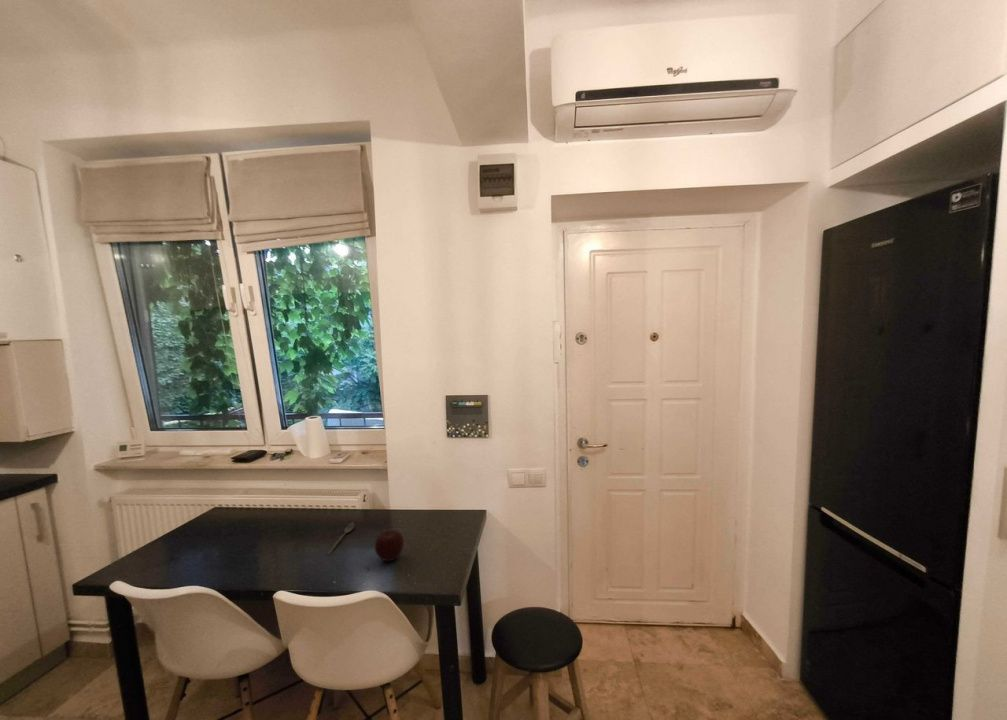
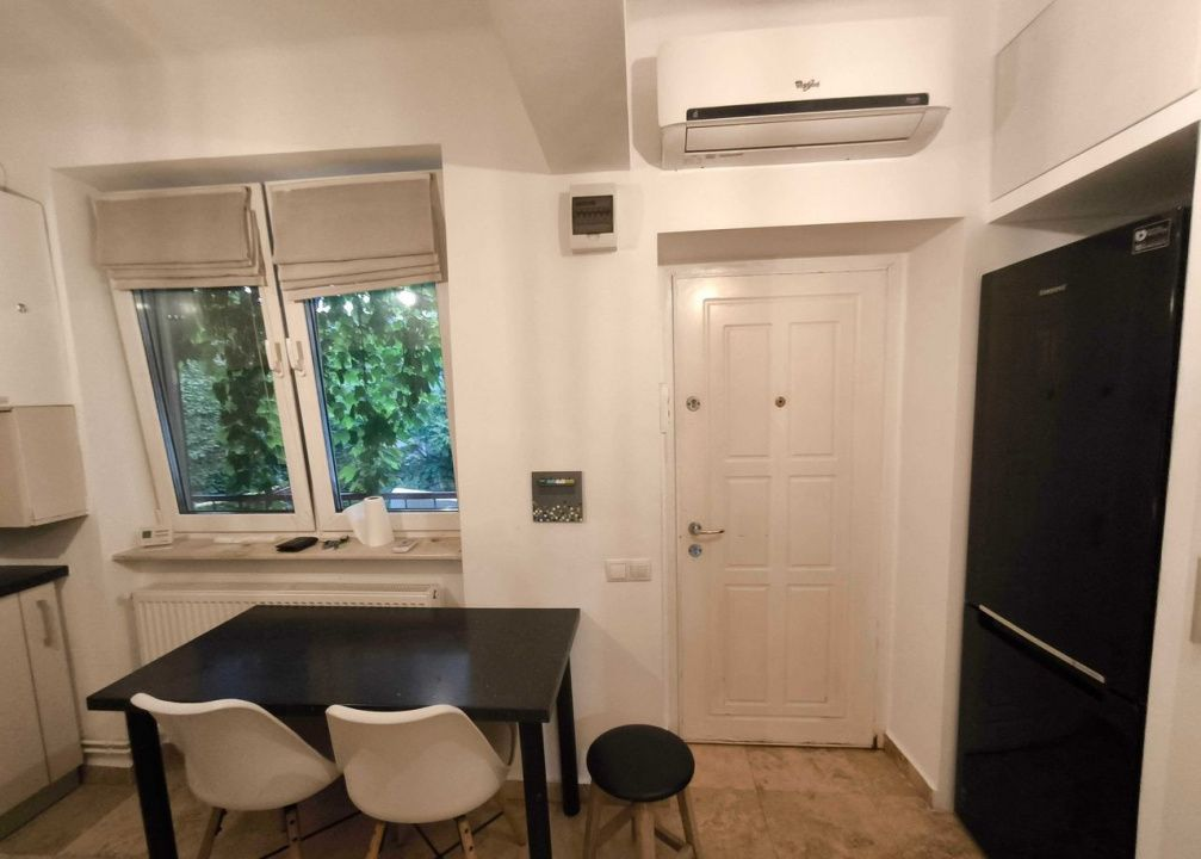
- spoon (341, 537)
- apple (389, 544)
